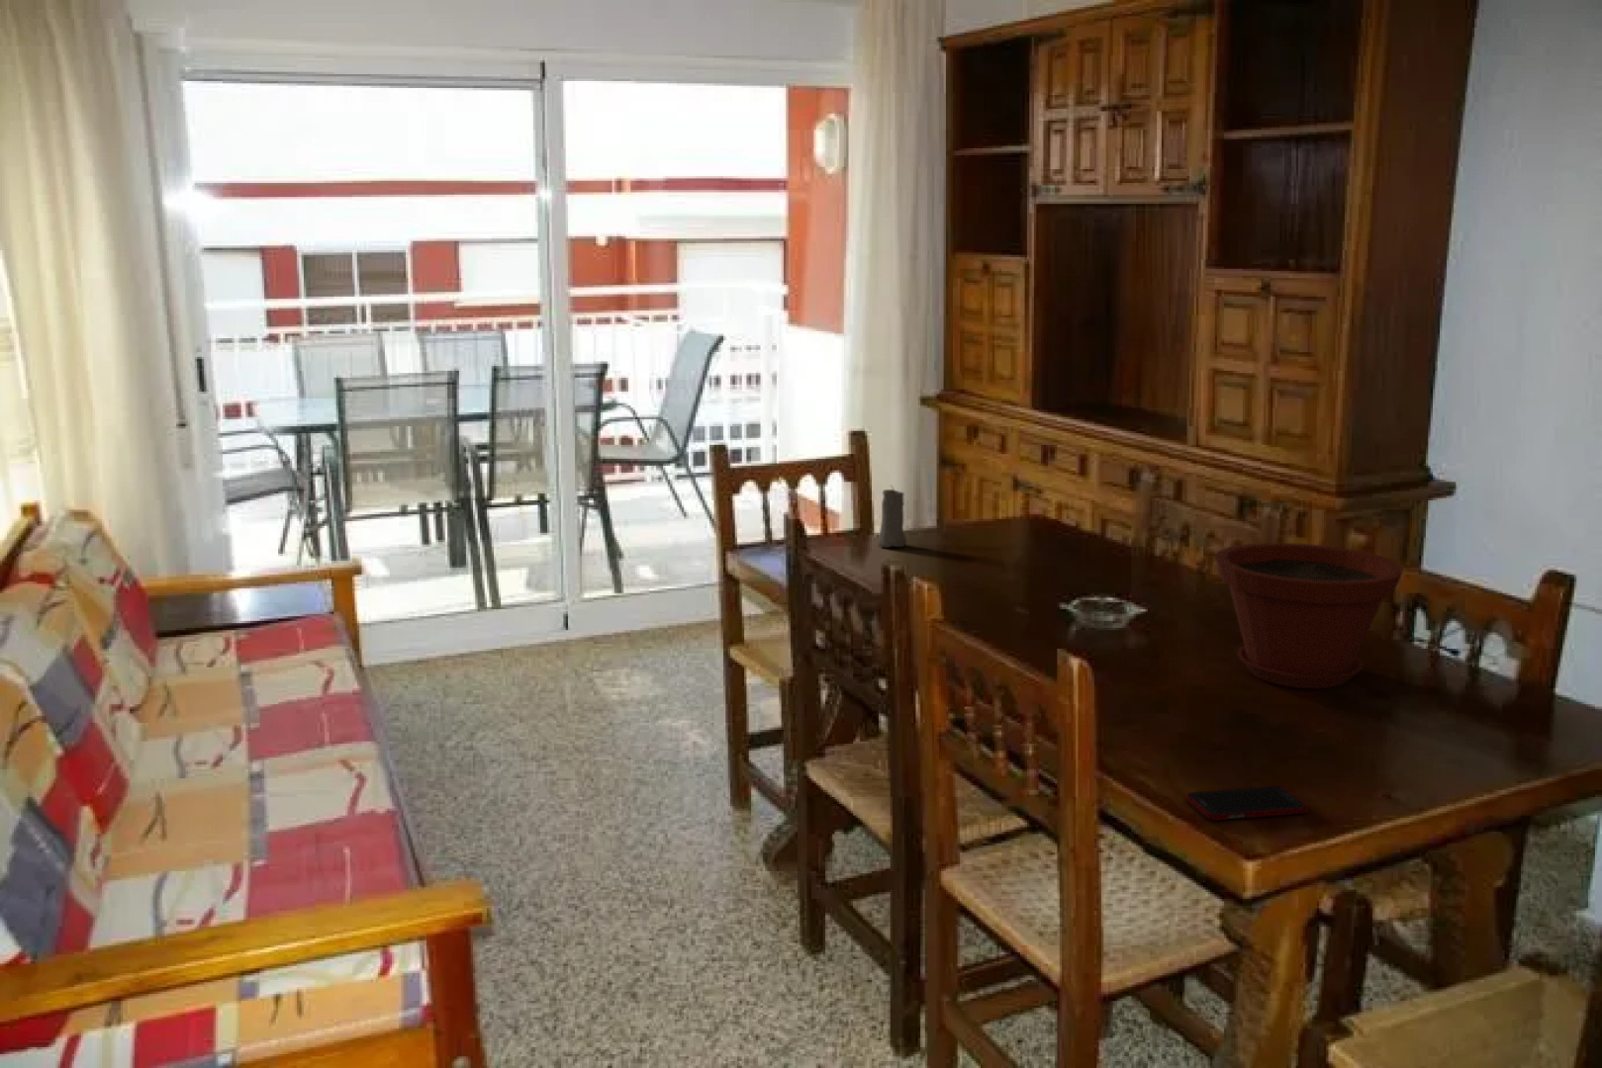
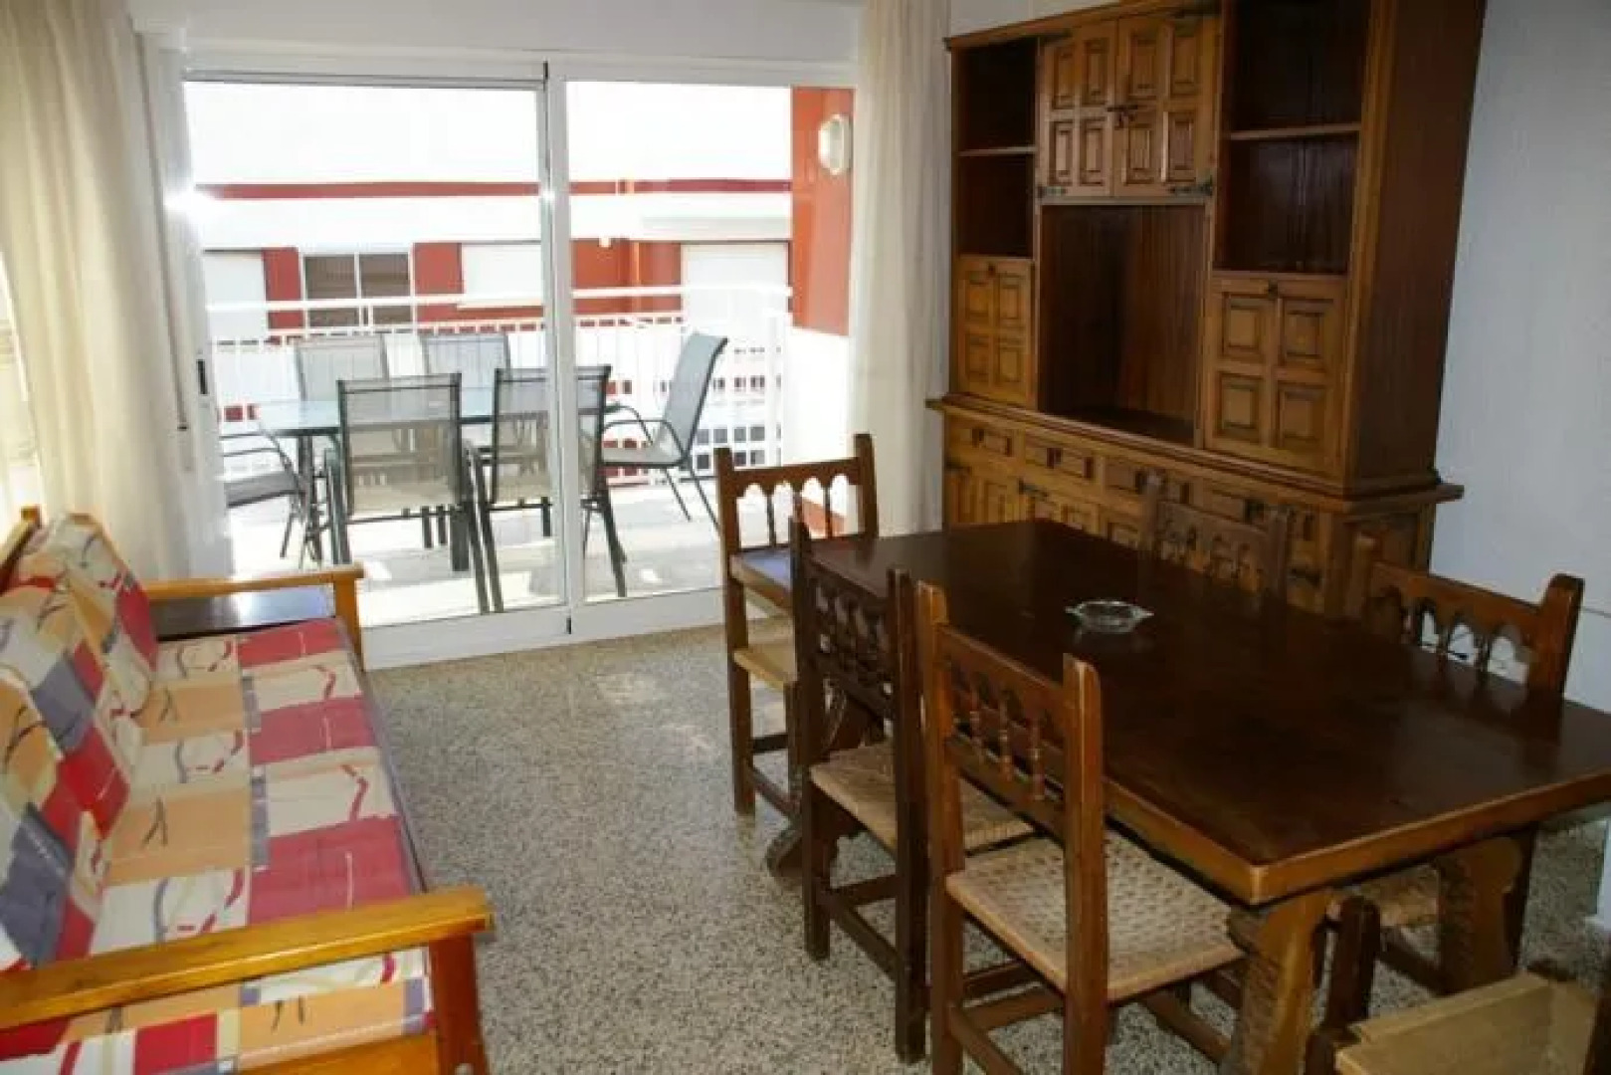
- candle (891, 515)
- cell phone (1245, 803)
- plant pot (1303, 619)
